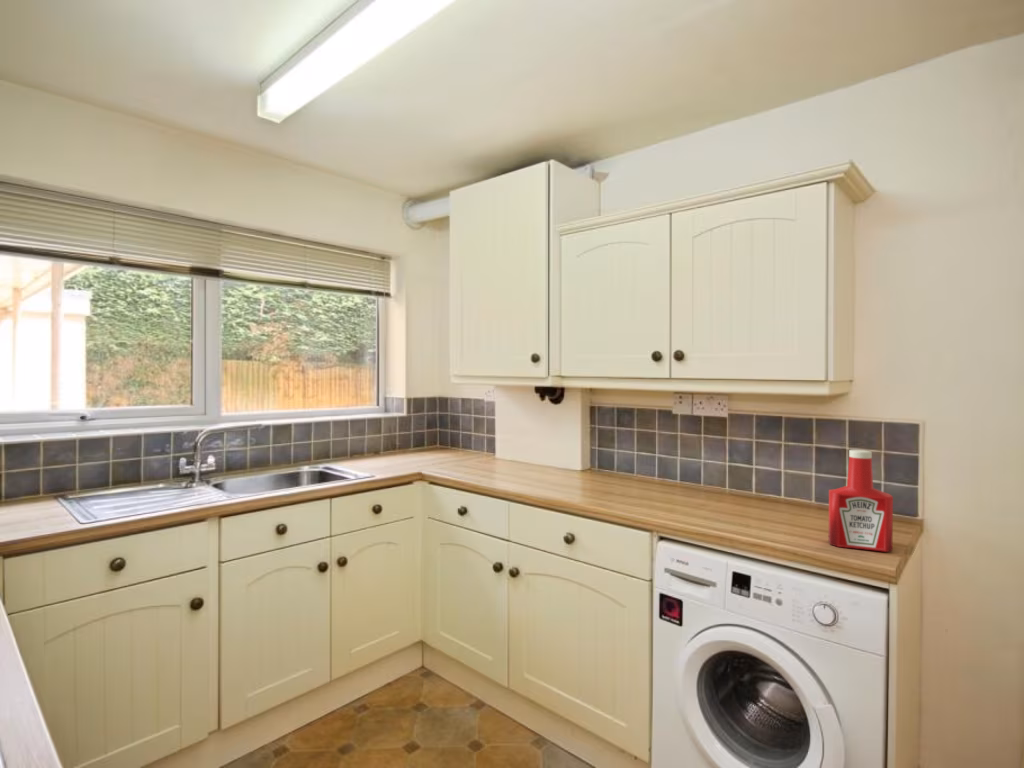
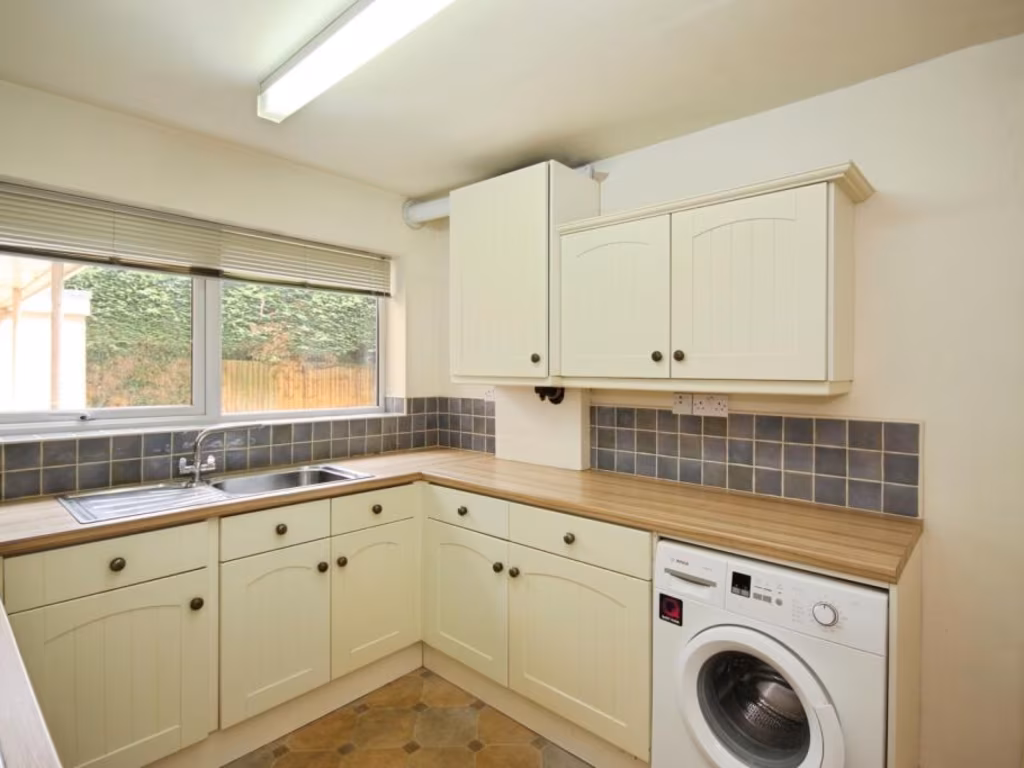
- soap bottle (859, 498)
